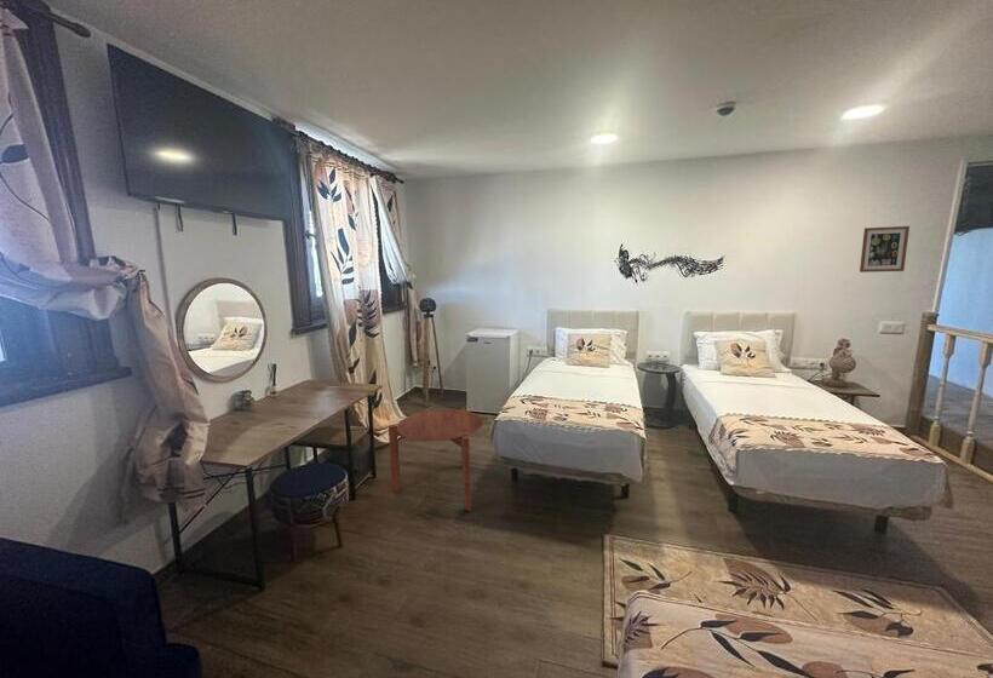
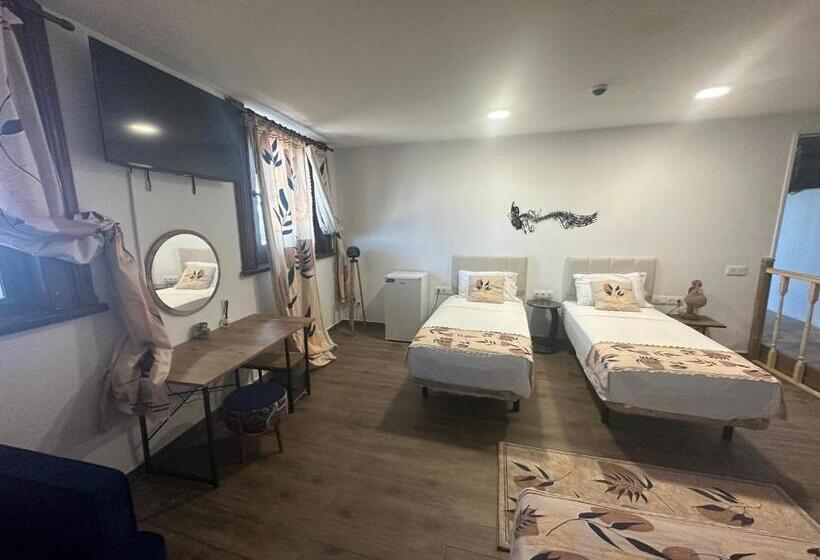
- wall art (884, 249)
- side table (437, 439)
